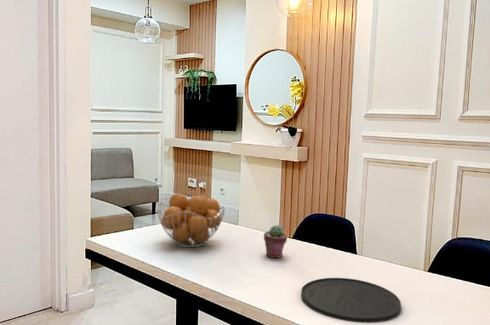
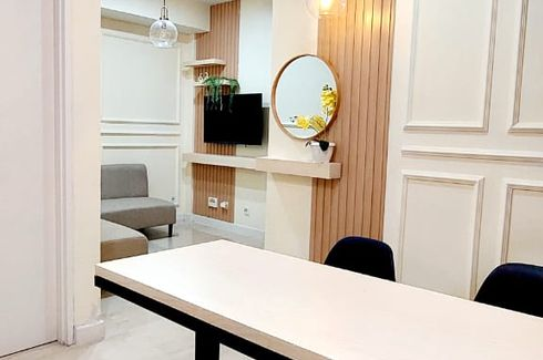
- fruit basket (191, 218)
- plate (349, 297)
- potted succulent (275, 240)
